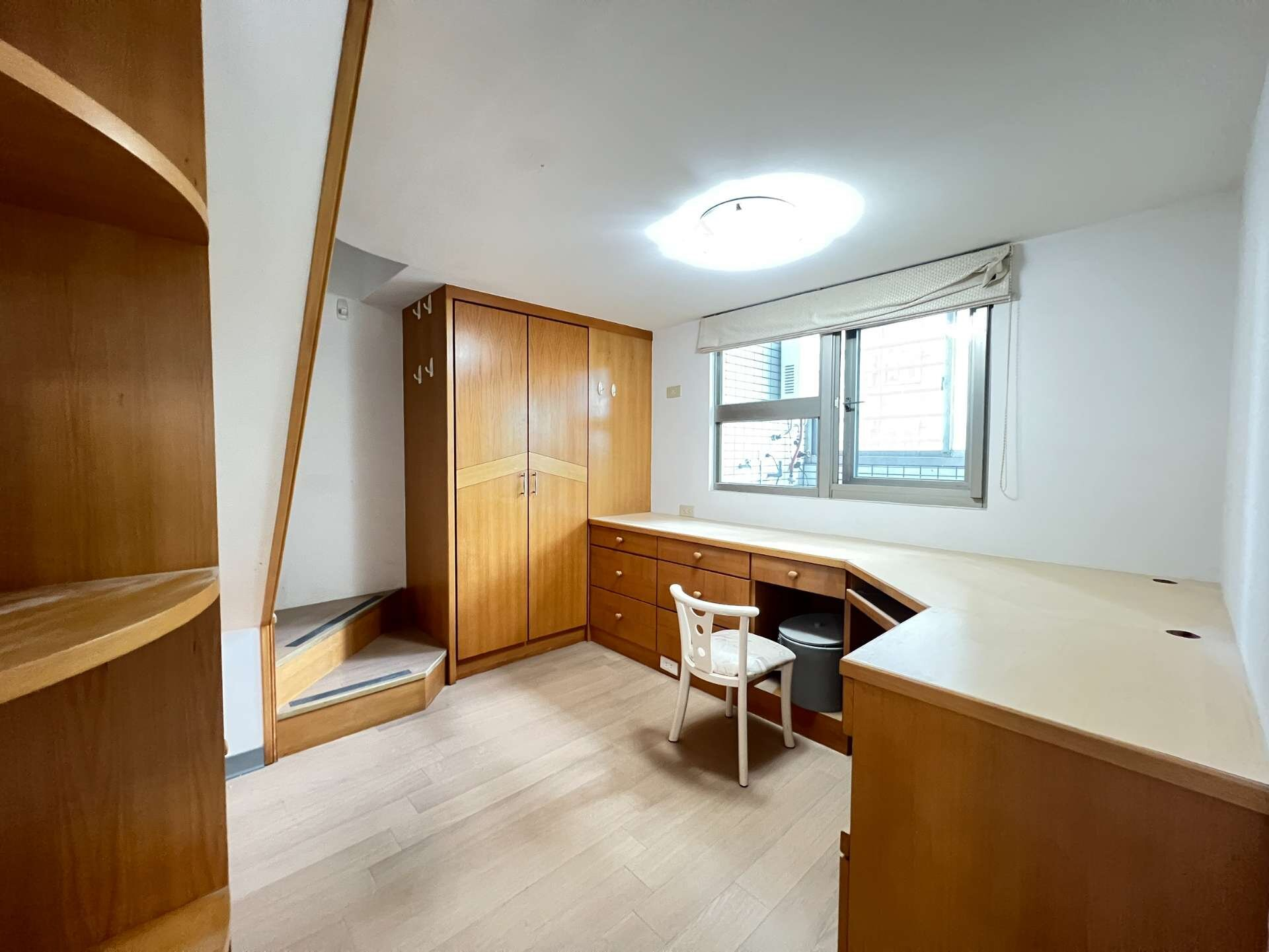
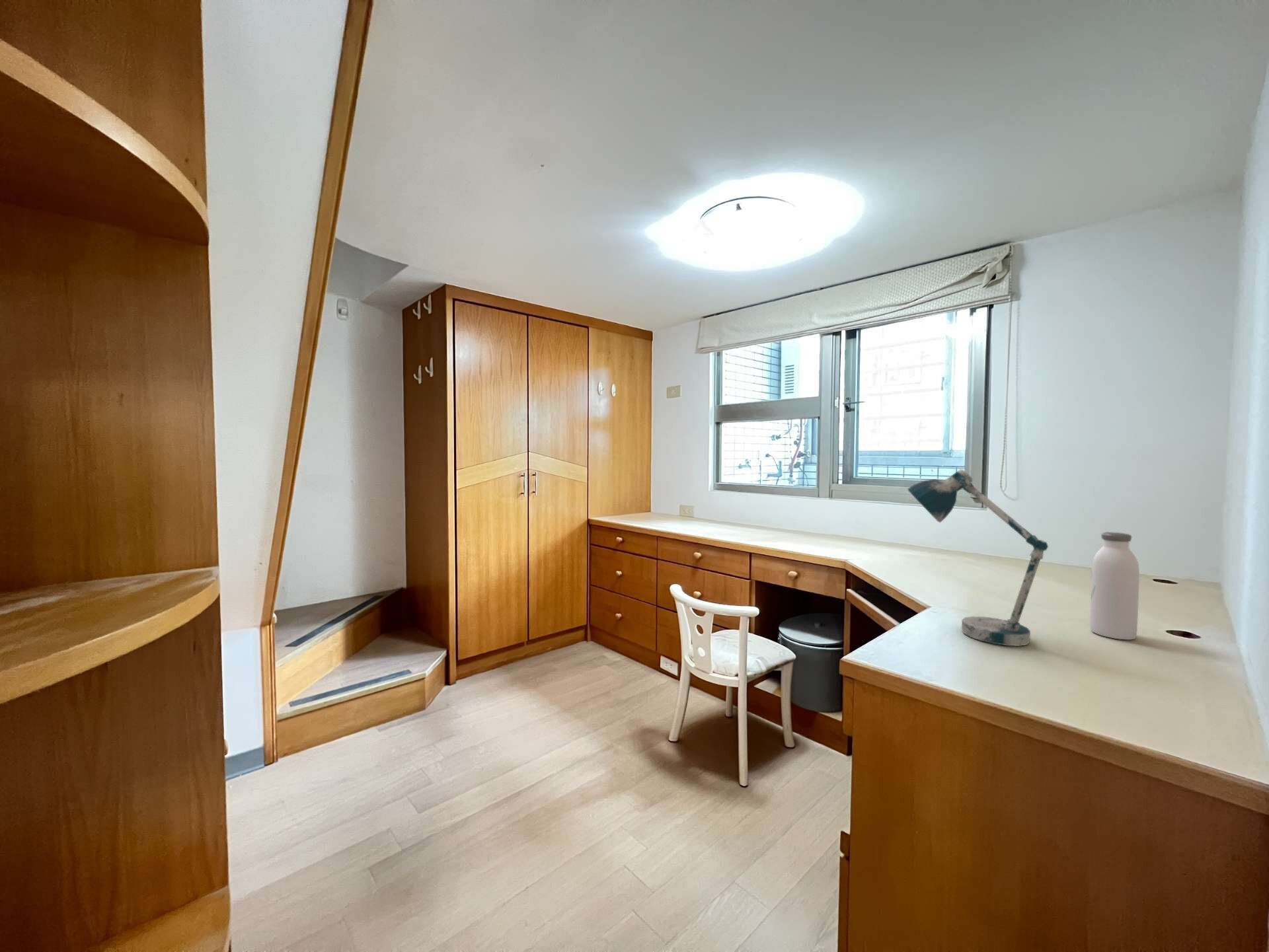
+ desk lamp (942, 521)
+ water bottle (1114, 583)
